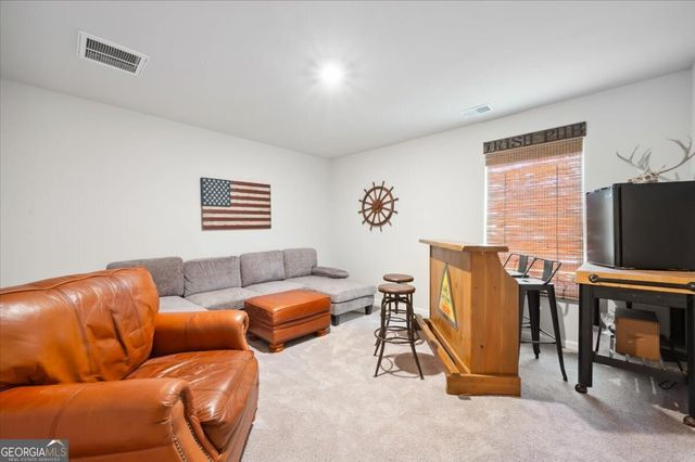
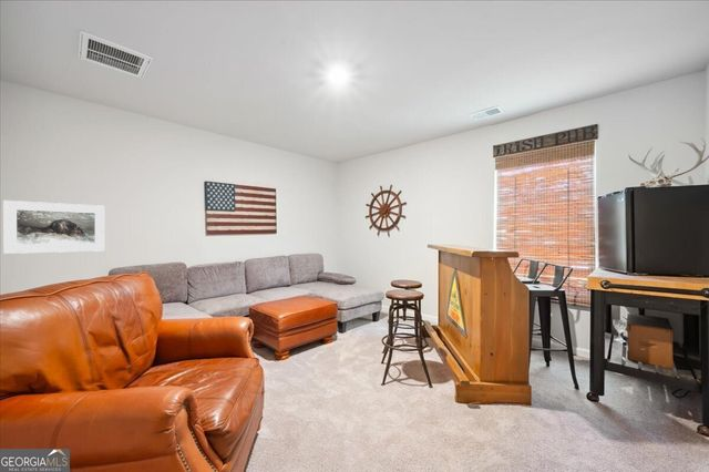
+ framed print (58, 227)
